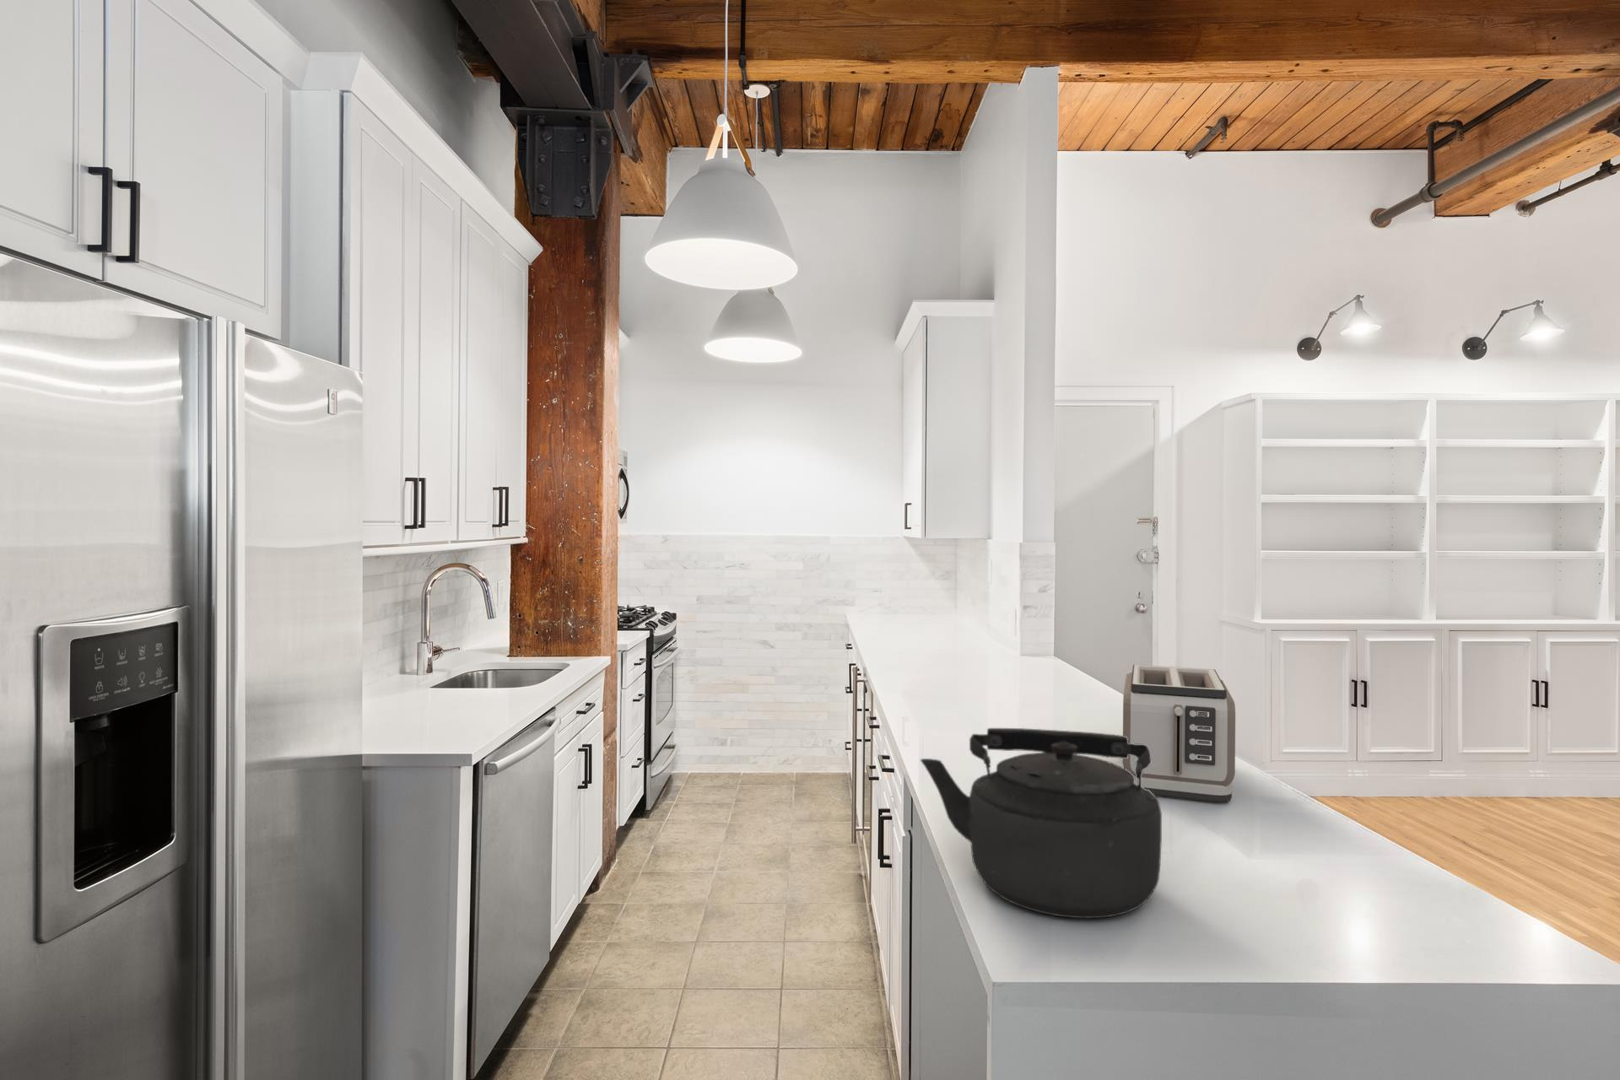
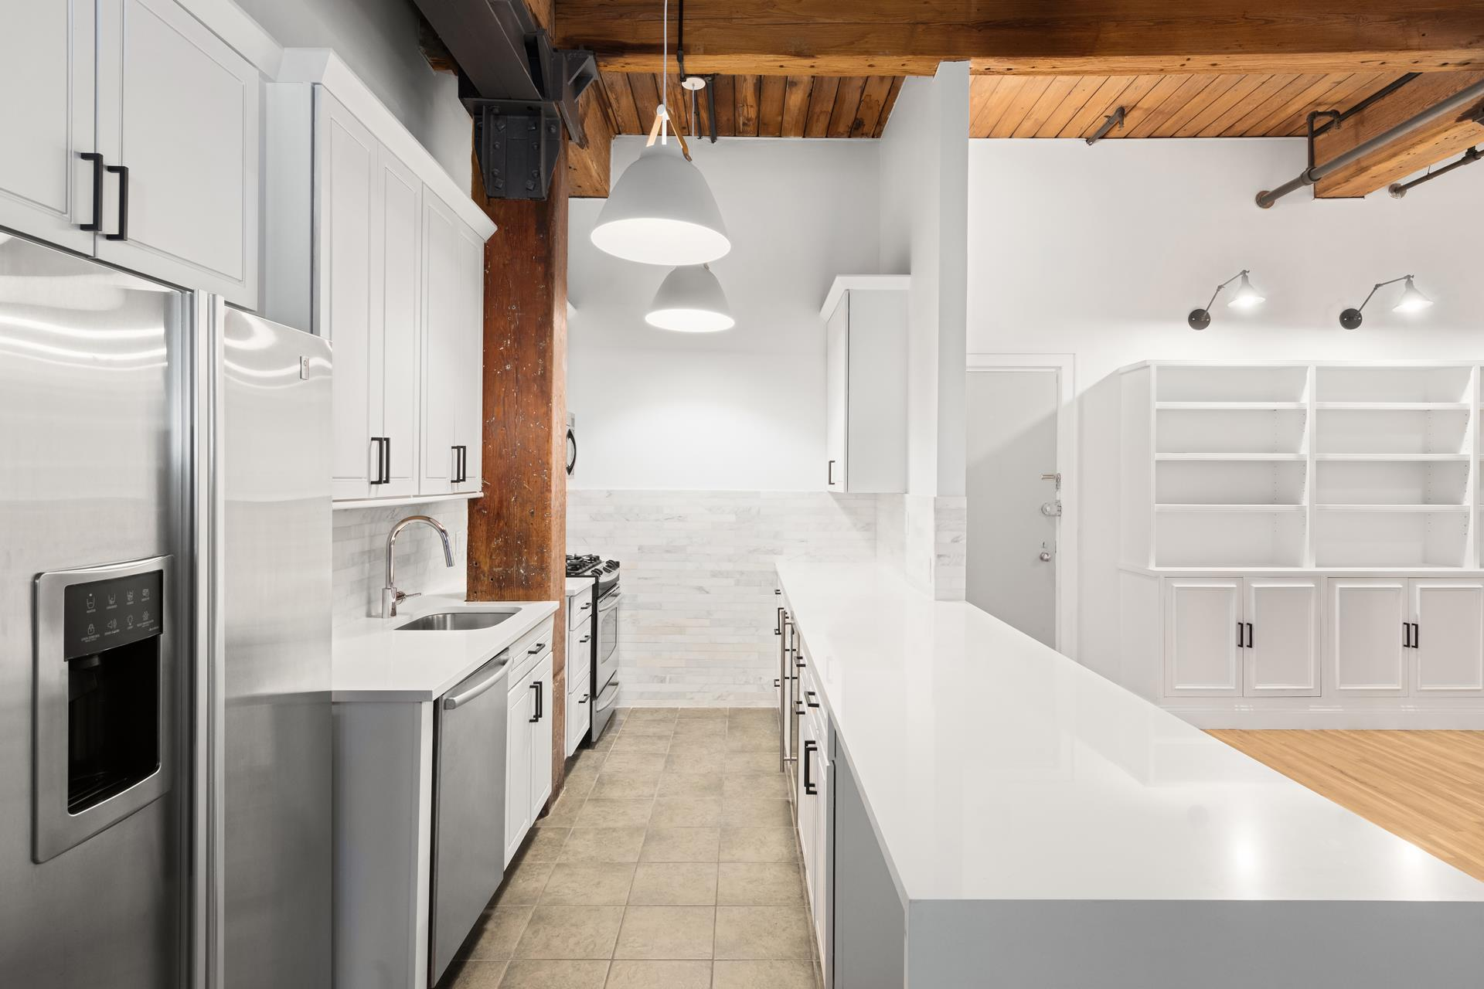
- kettle (1056, 812)
- toaster (1175, 727)
